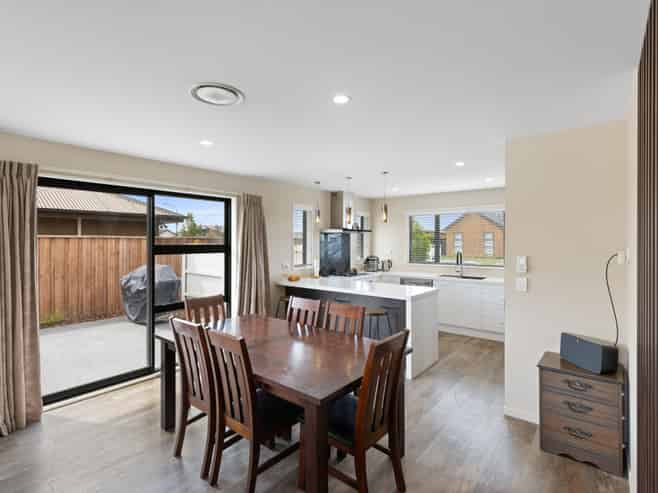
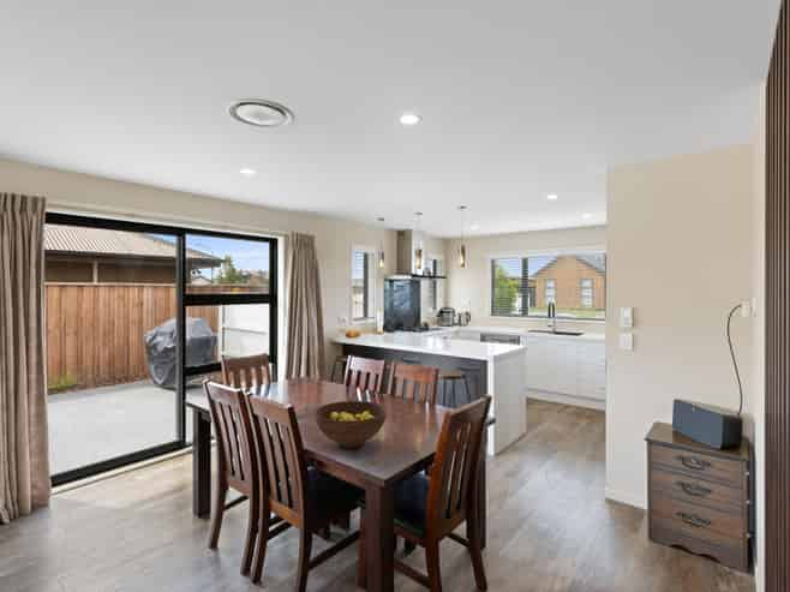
+ fruit bowl (351, 426)
